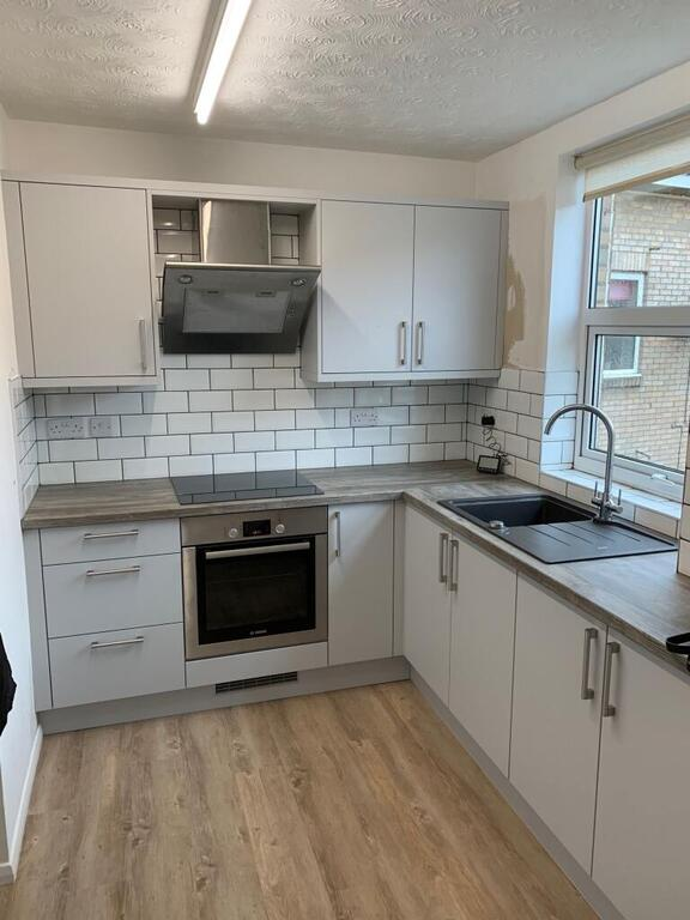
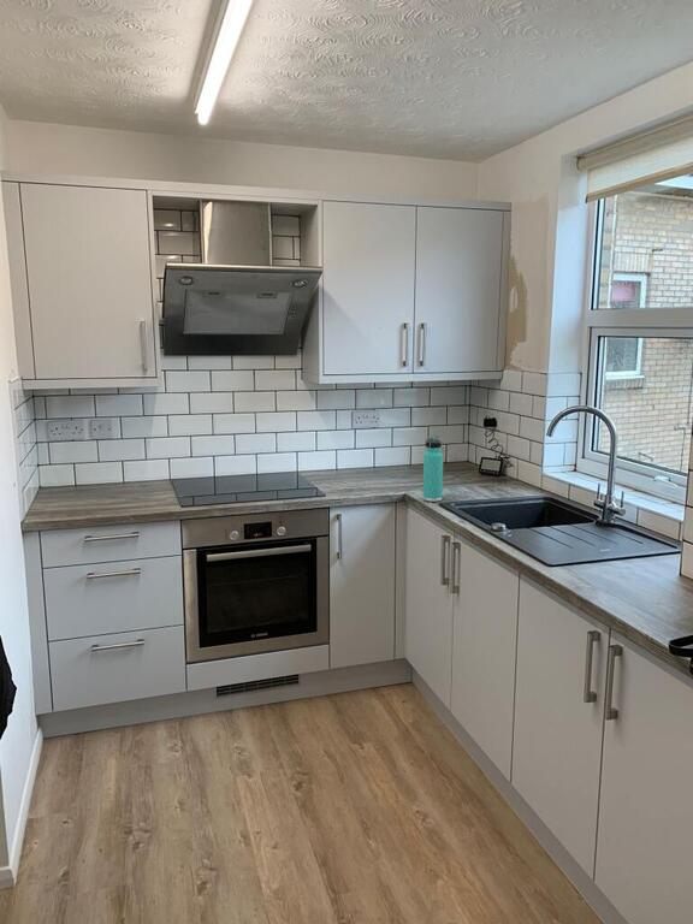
+ thermos bottle (433, 468)
